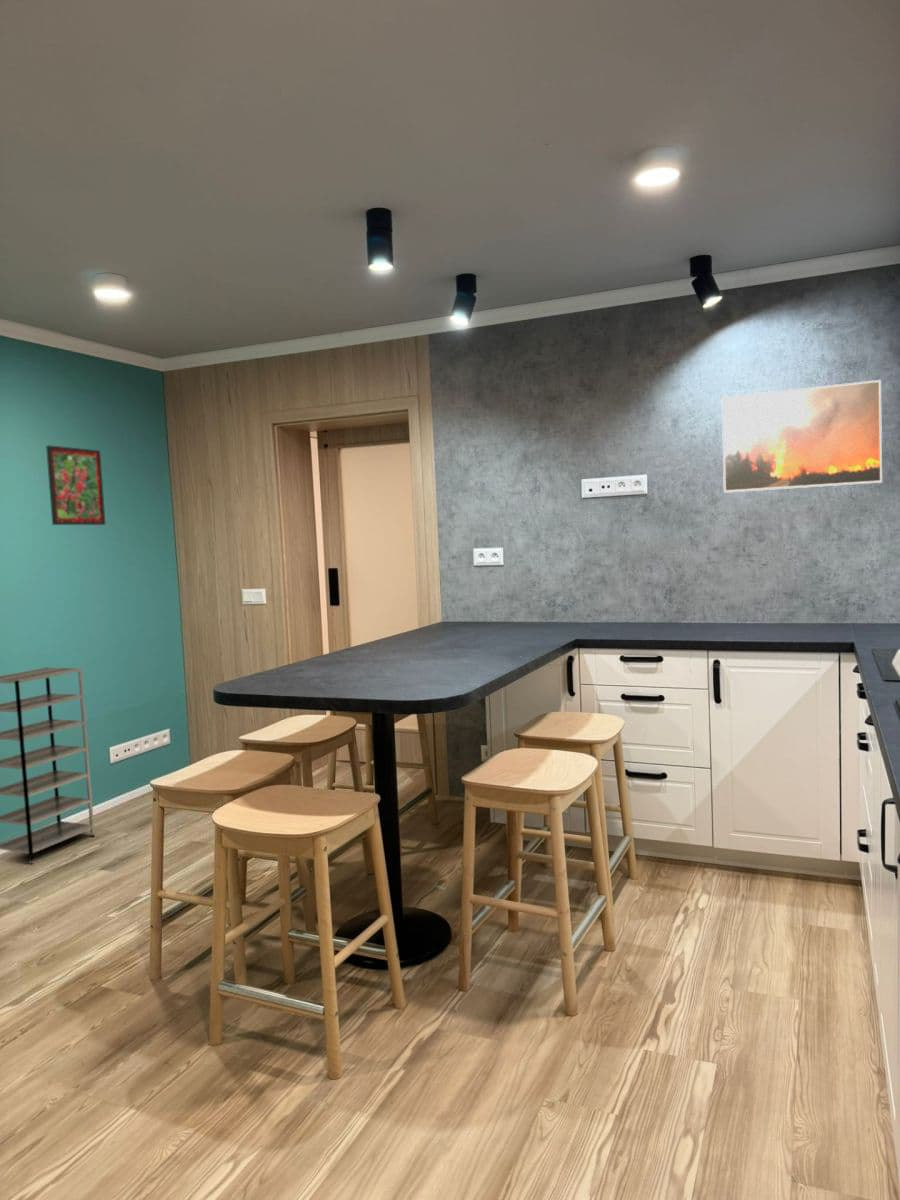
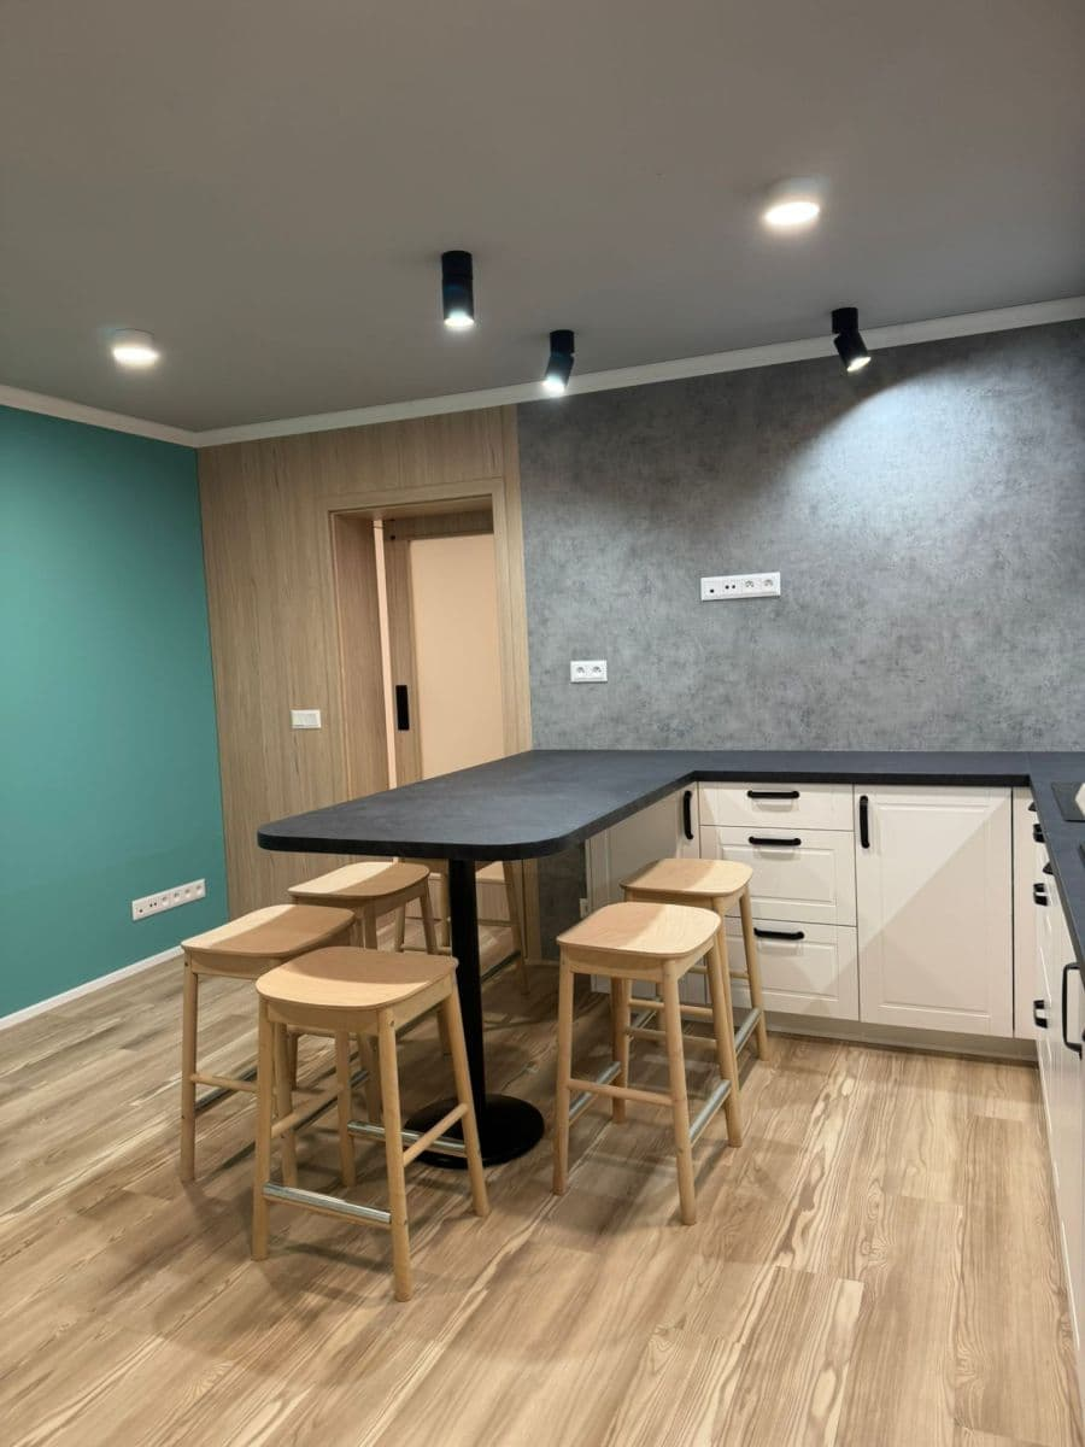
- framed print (799, 438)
- shelving unit (39, 760)
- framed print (76, 486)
